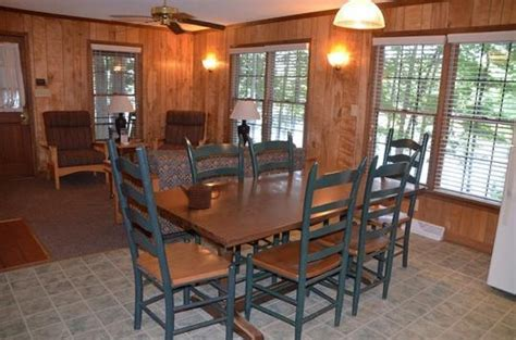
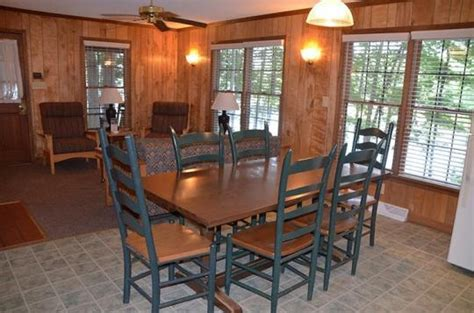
- teapot (199, 192)
